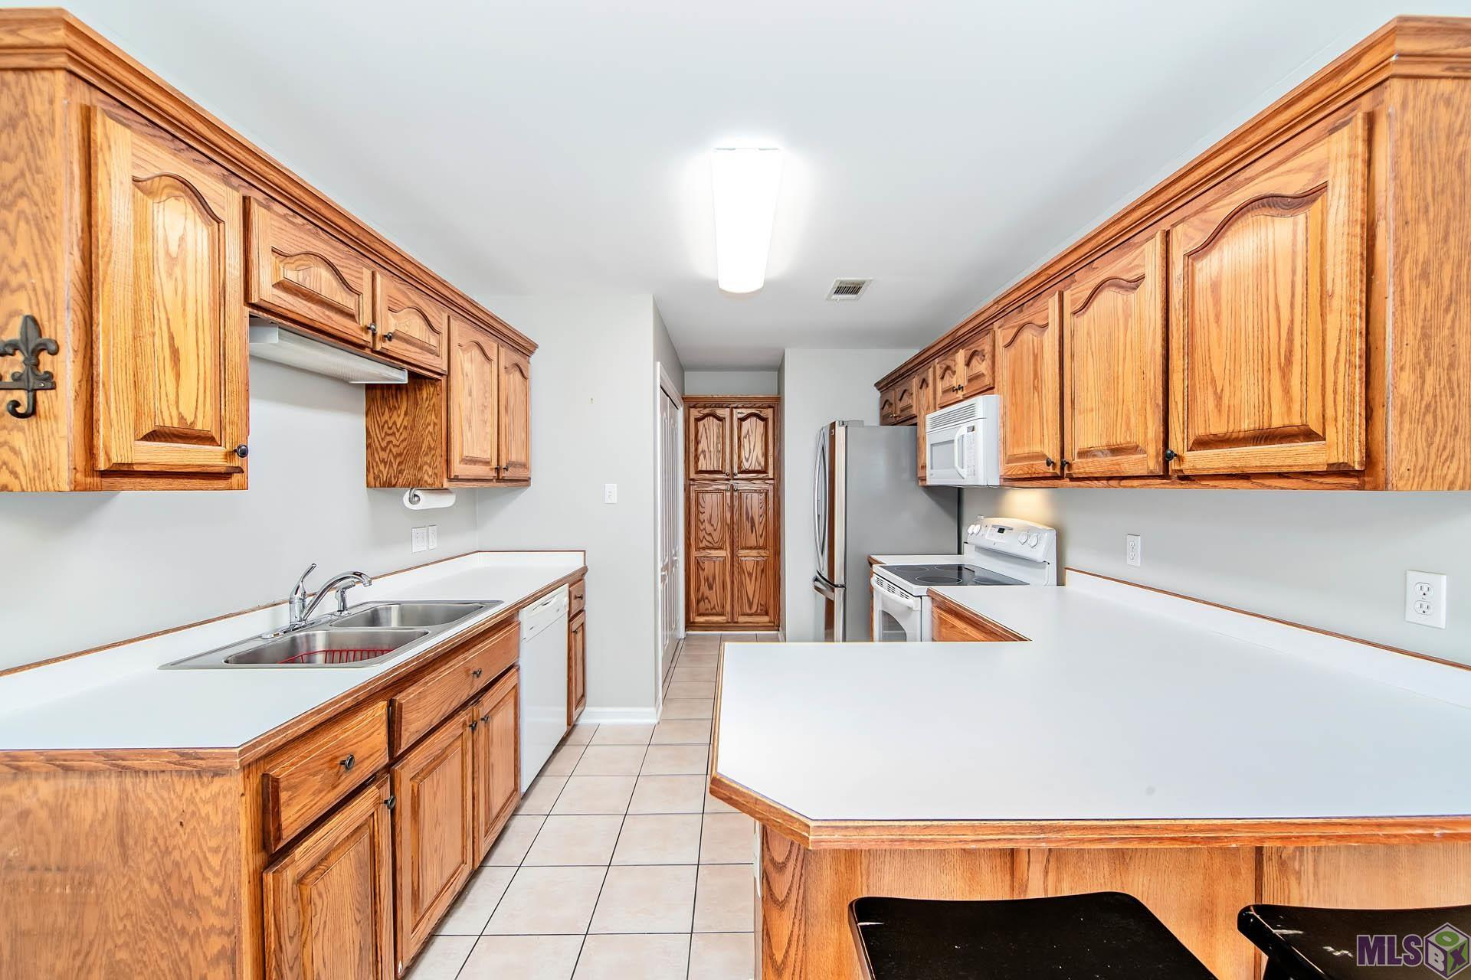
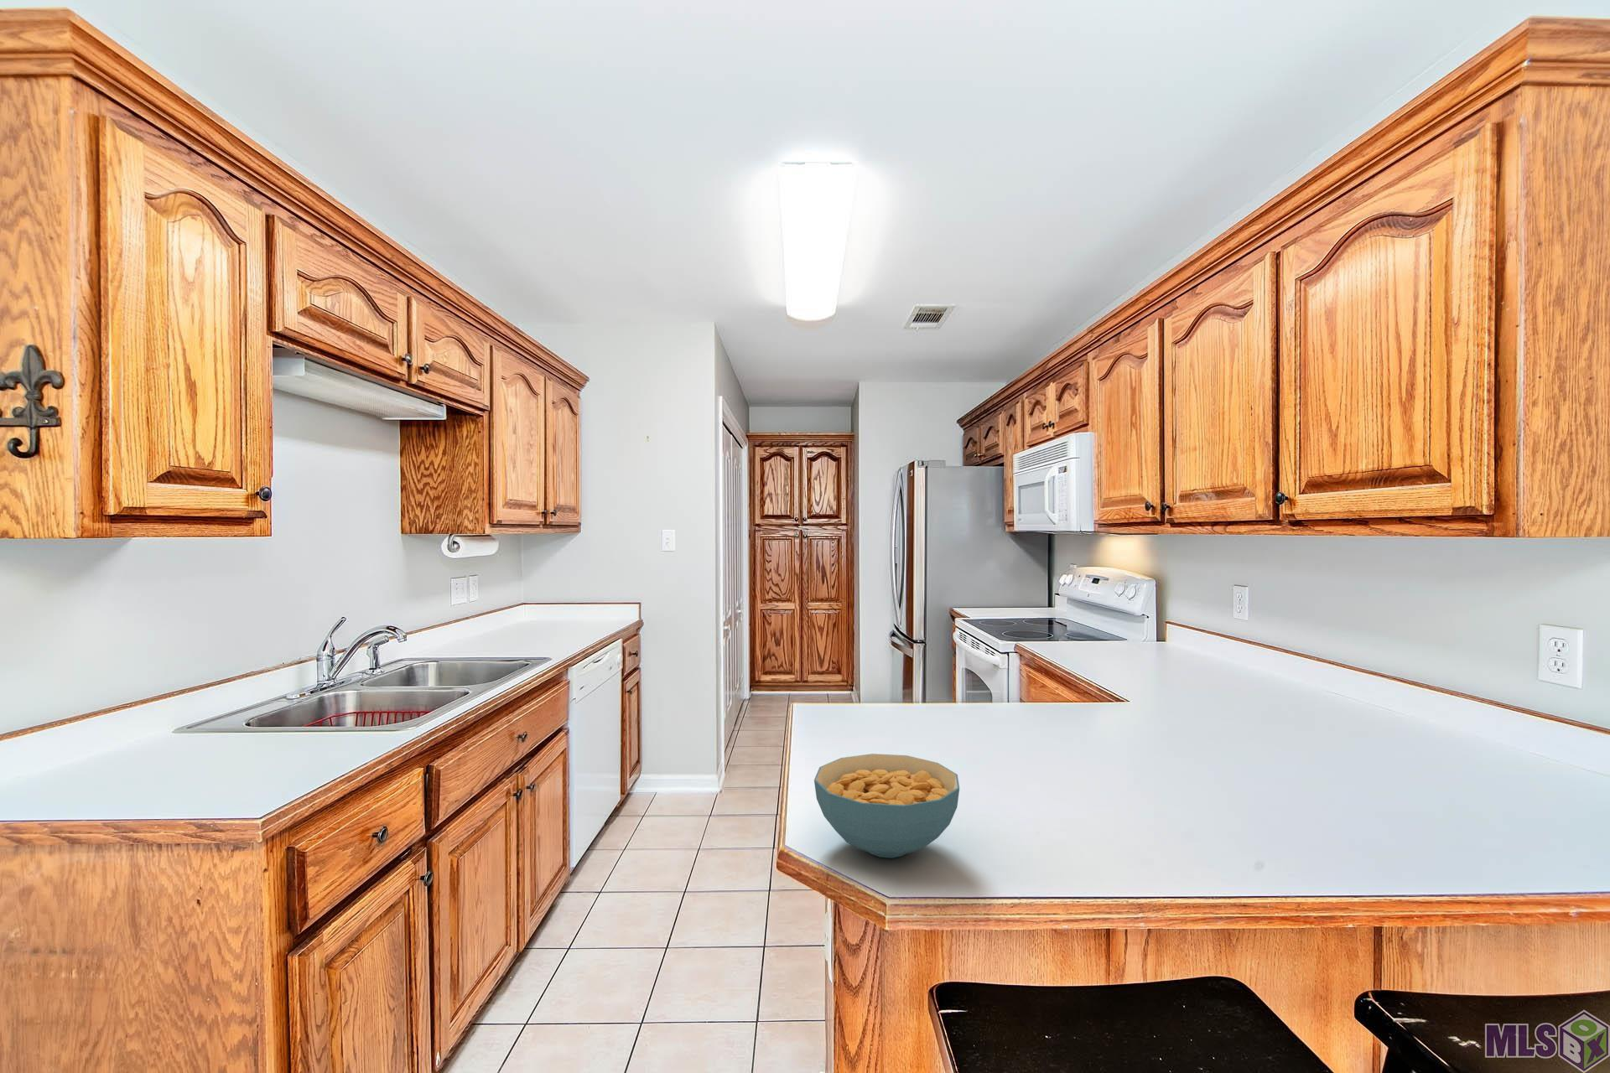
+ cereal bowl (886, 812)
